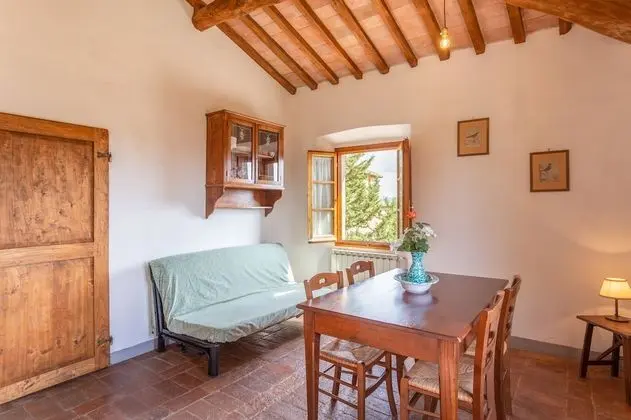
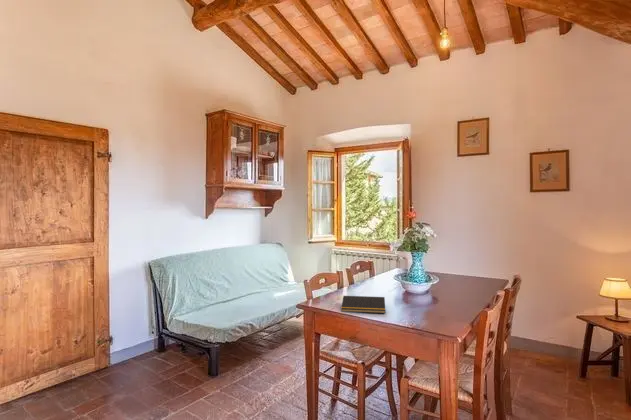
+ notepad (363, 304)
